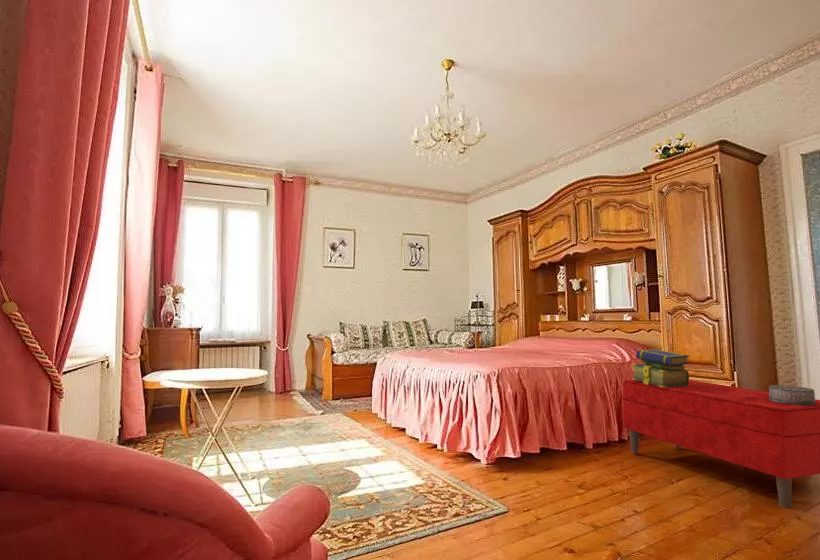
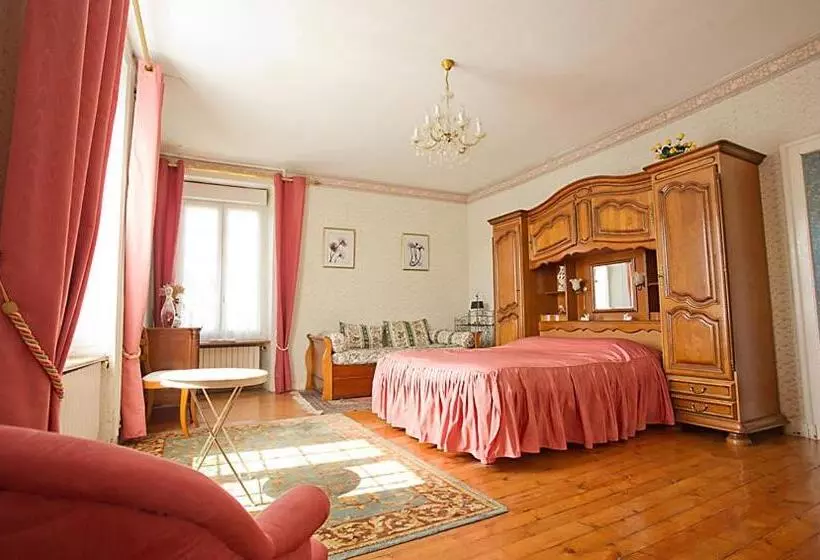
- bench (719, 430)
- stack of books (661, 367)
- decorative box (791, 394)
